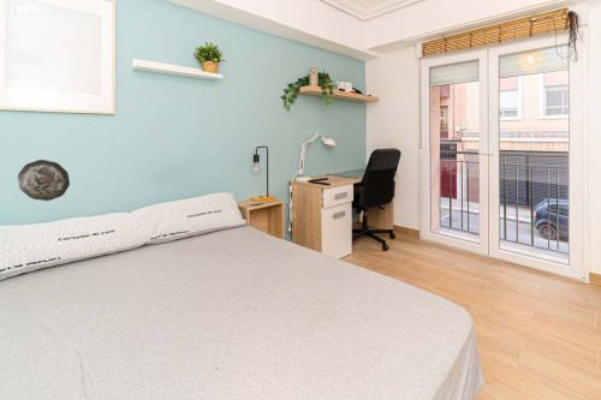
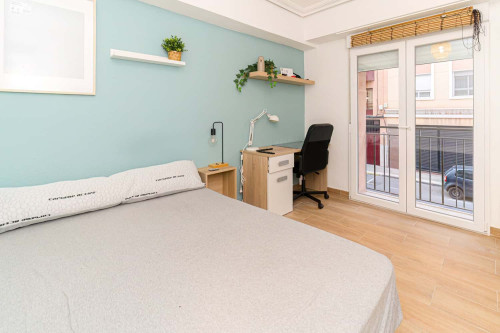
- decorative plate (44, 180)
